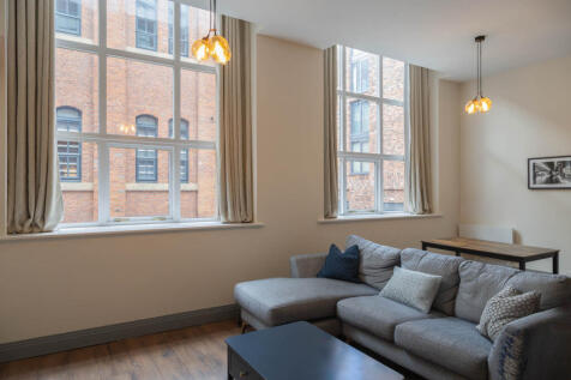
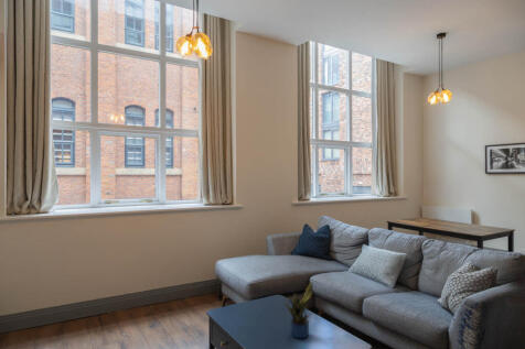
+ potted plant (300, 307)
